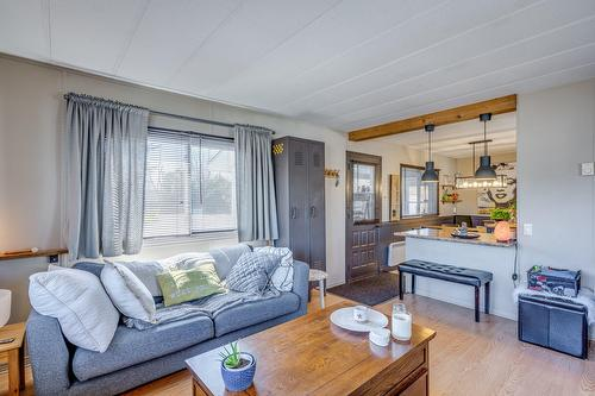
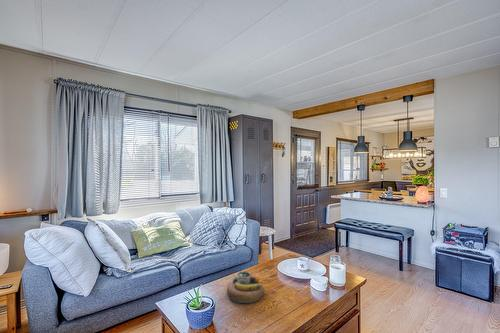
+ decorative bowl (245, 282)
